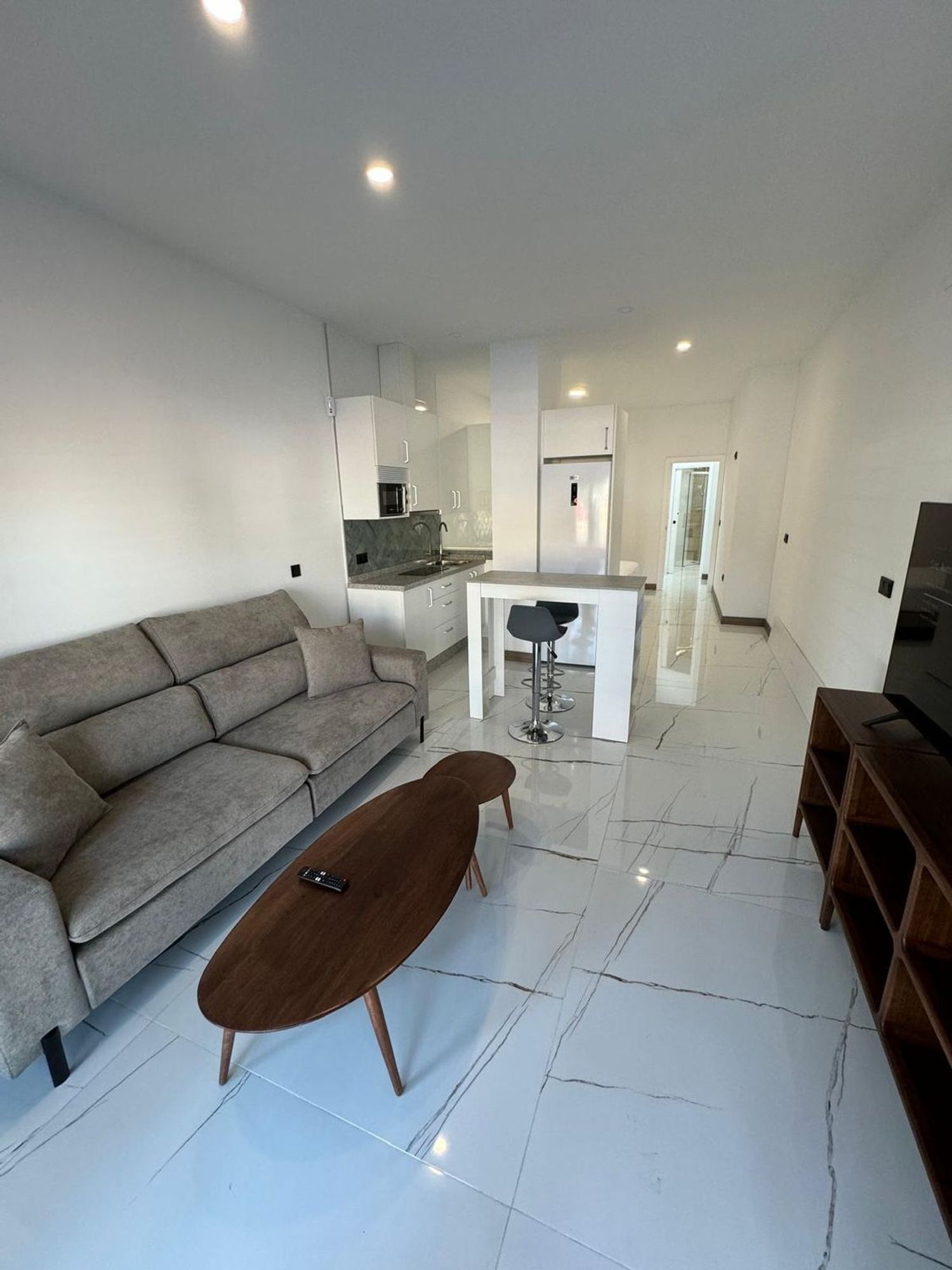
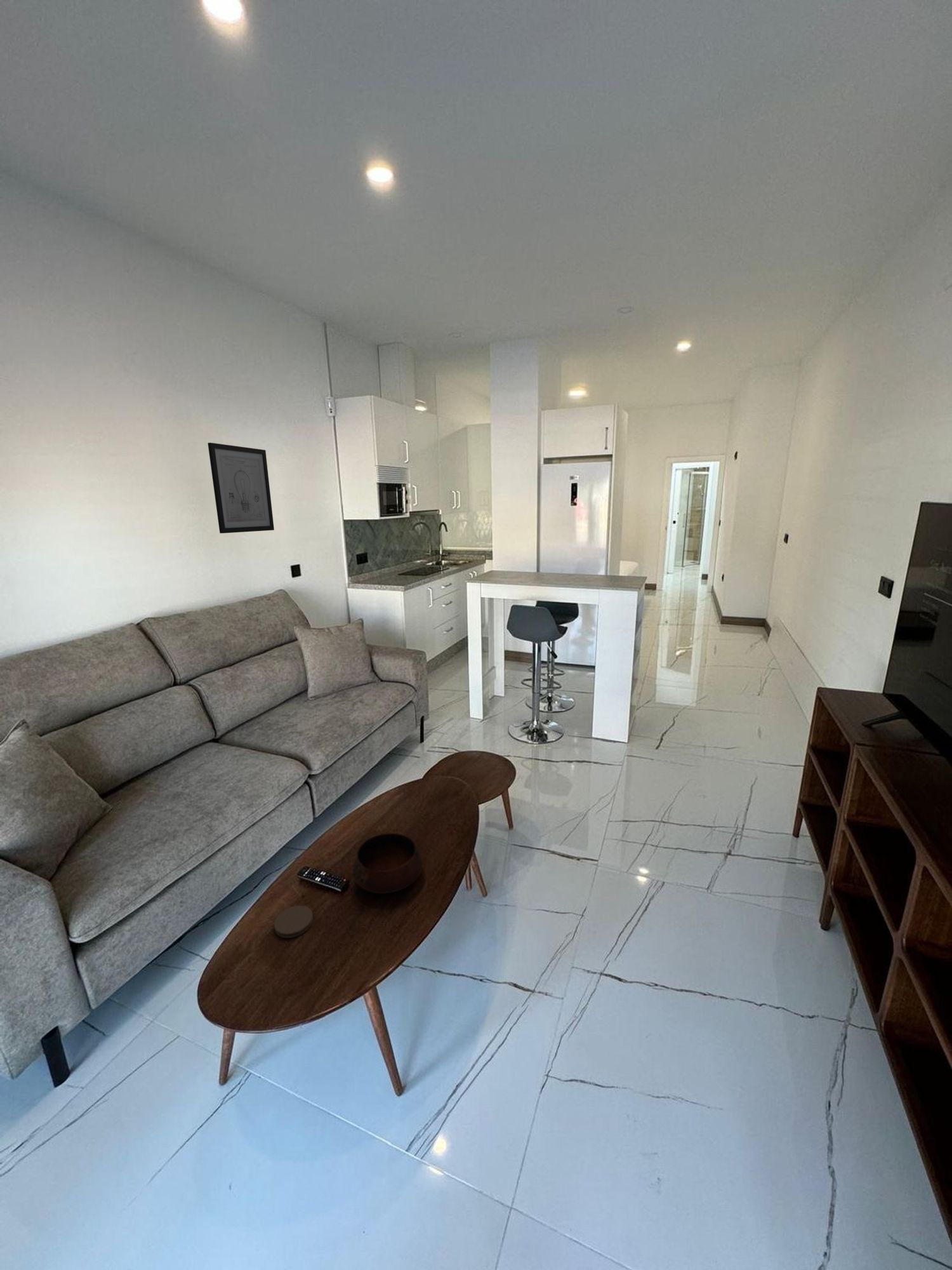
+ bowl (388, 864)
+ coaster (294, 921)
+ wall art (243, 490)
